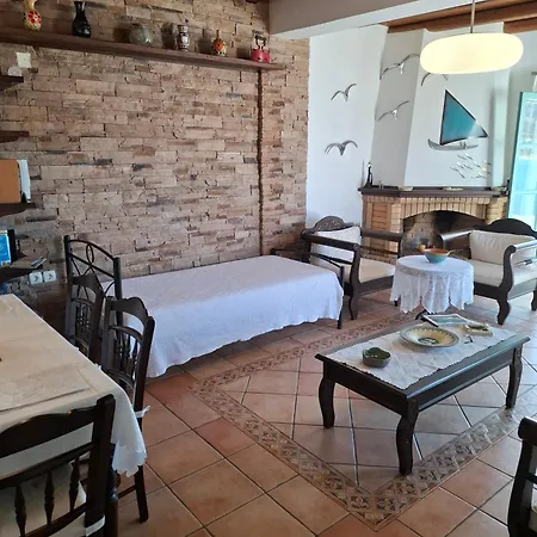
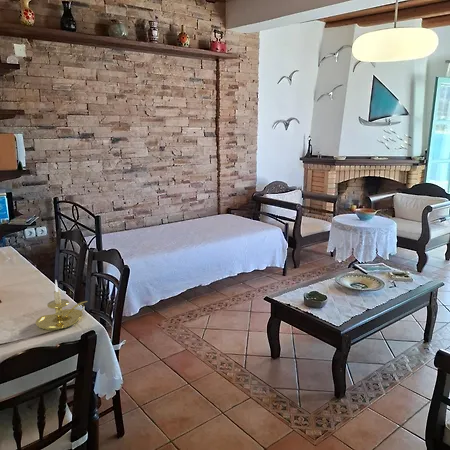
+ candle holder (61, 300)
